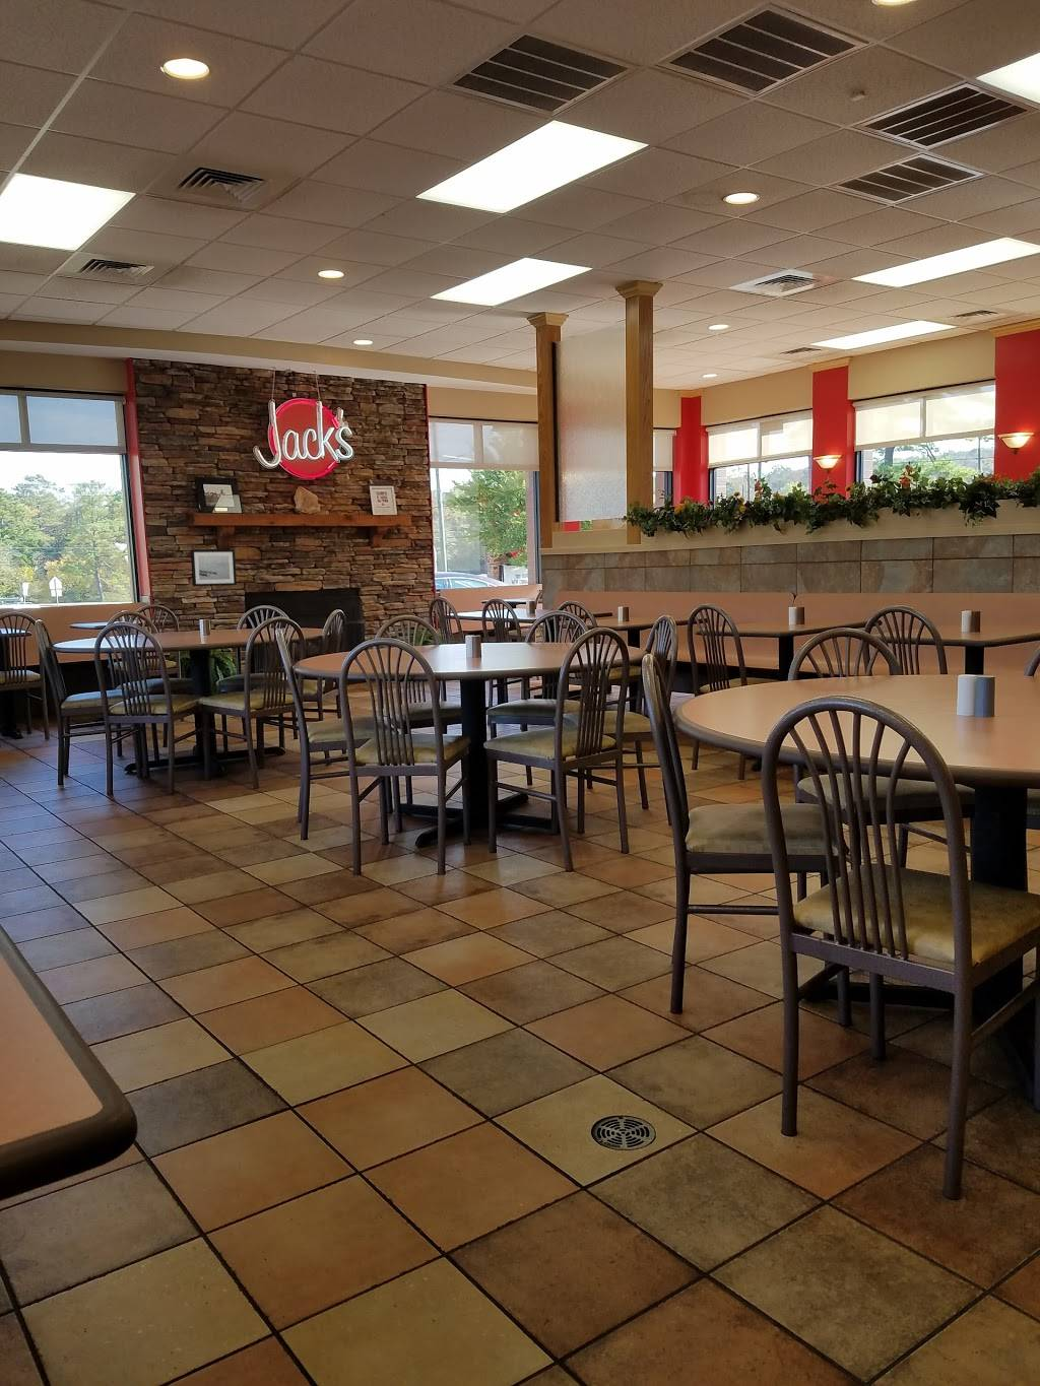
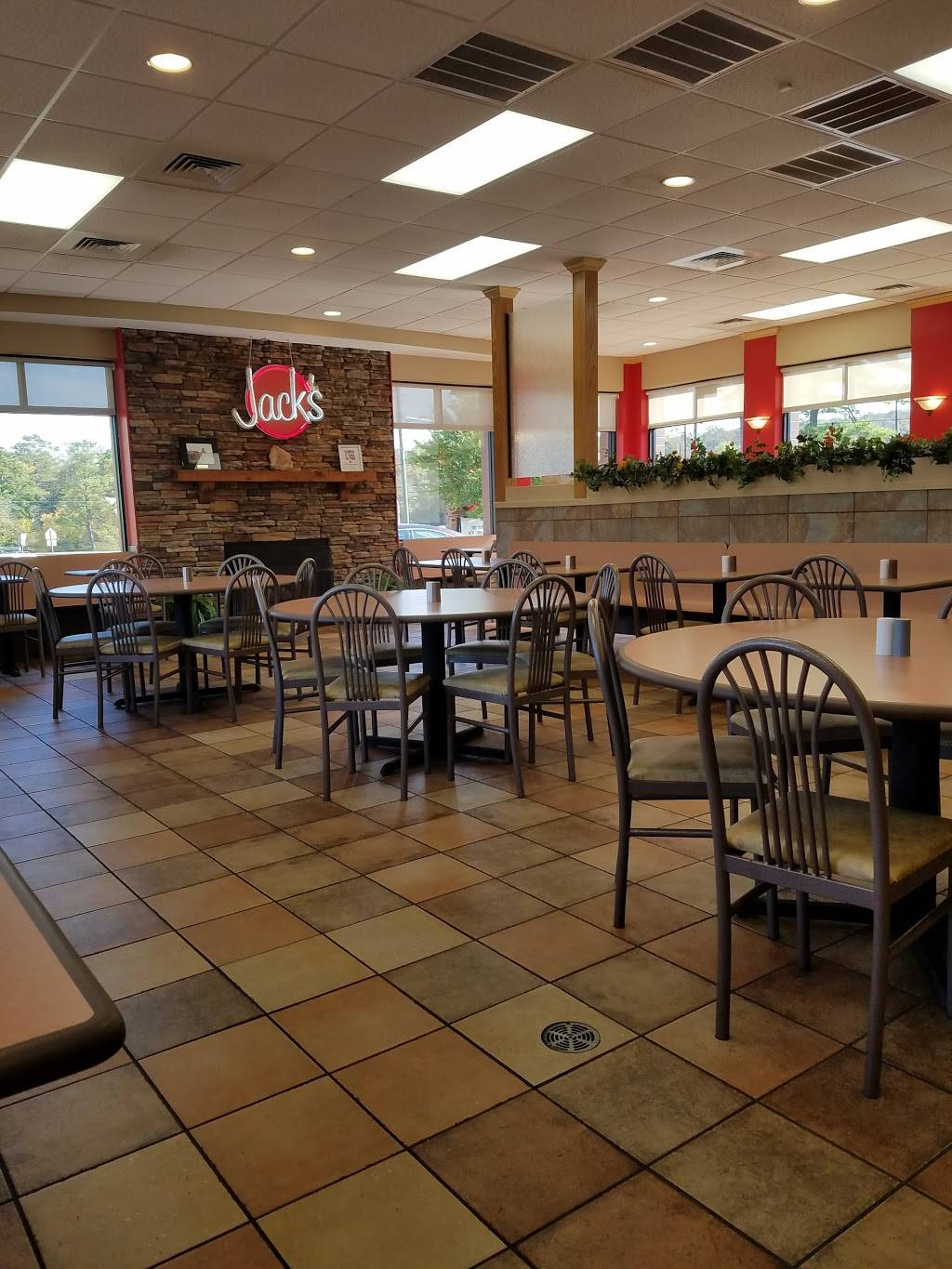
- wall art (213, 568)
